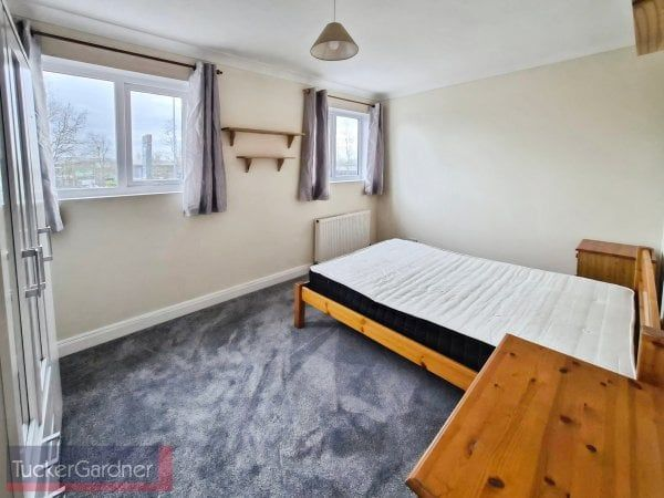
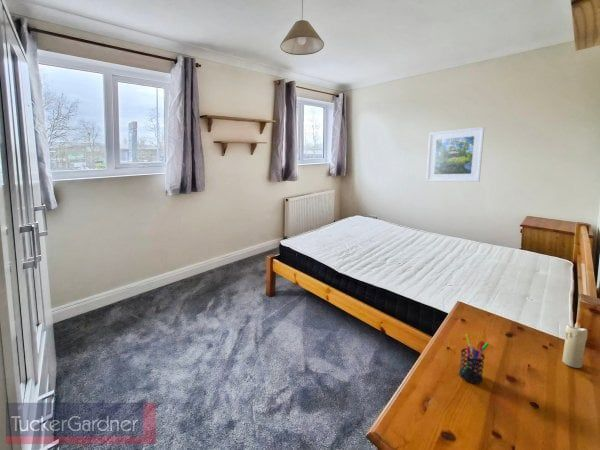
+ candle (574, 341)
+ pen holder (475, 357)
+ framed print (453, 156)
